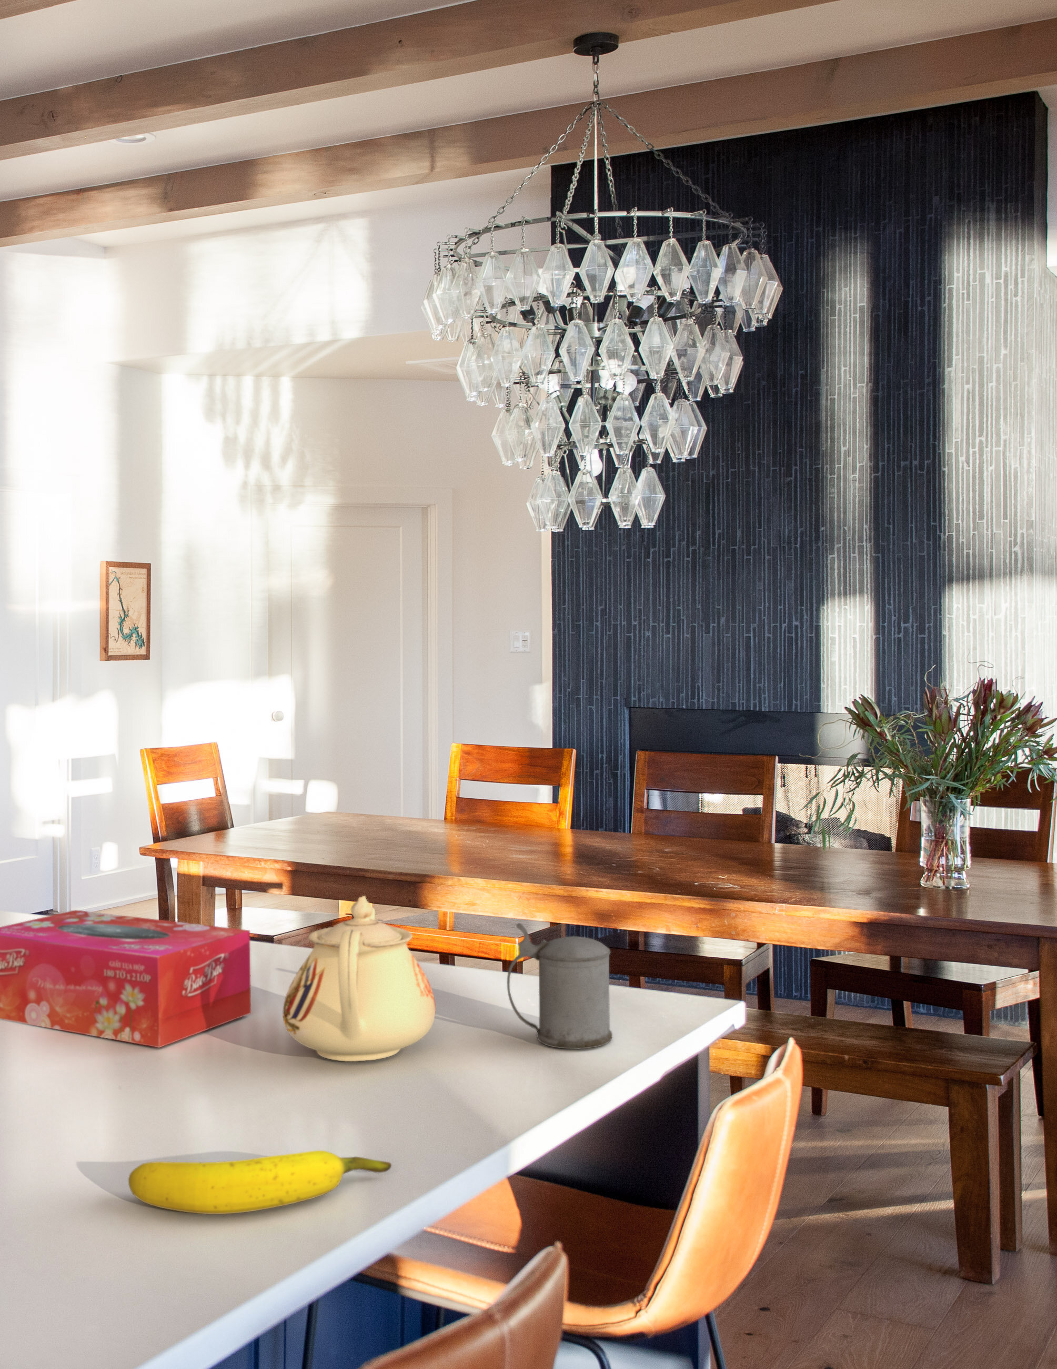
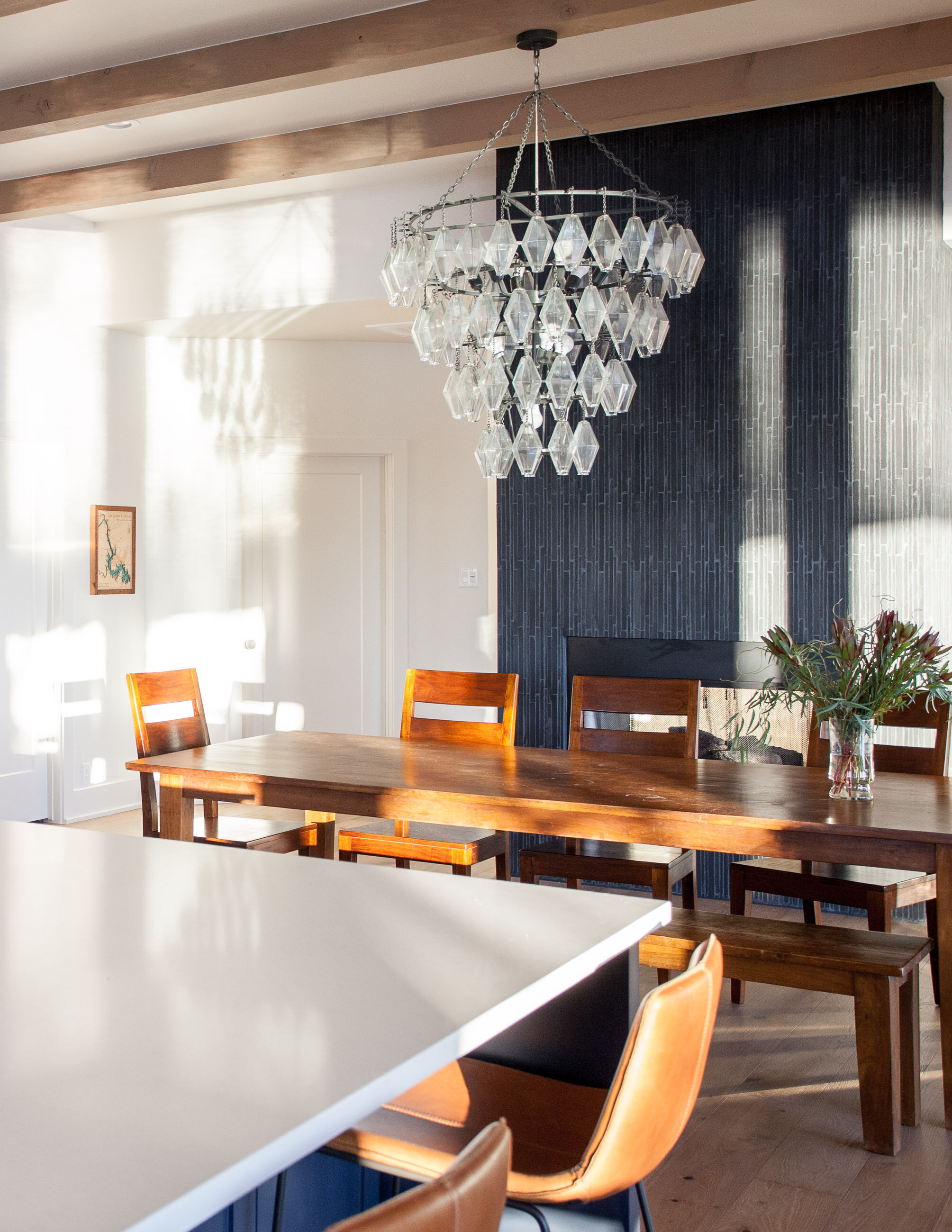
- banana (258, 1171)
- teapot (359, 973)
- tissue box (113, 972)
- beer stein (560, 980)
